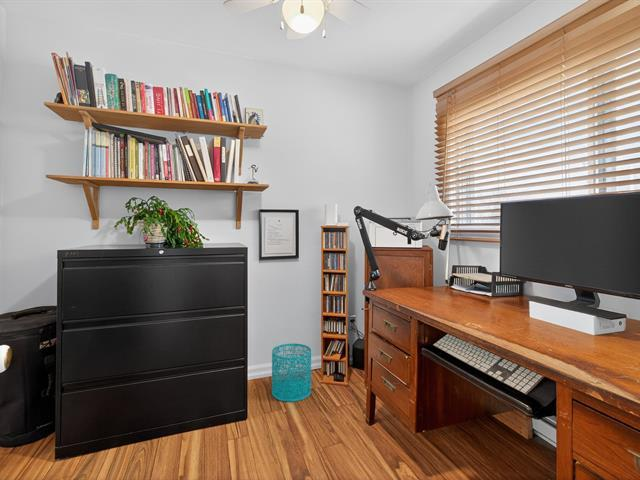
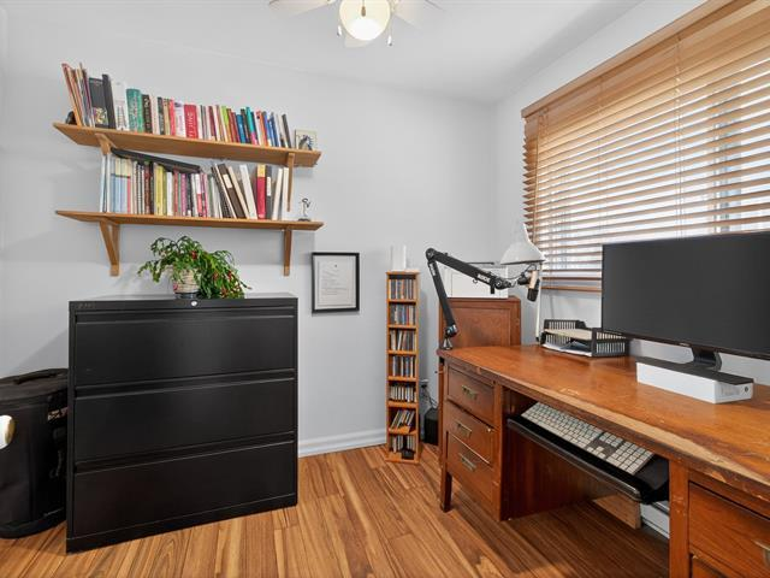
- wastebasket (291, 370)
